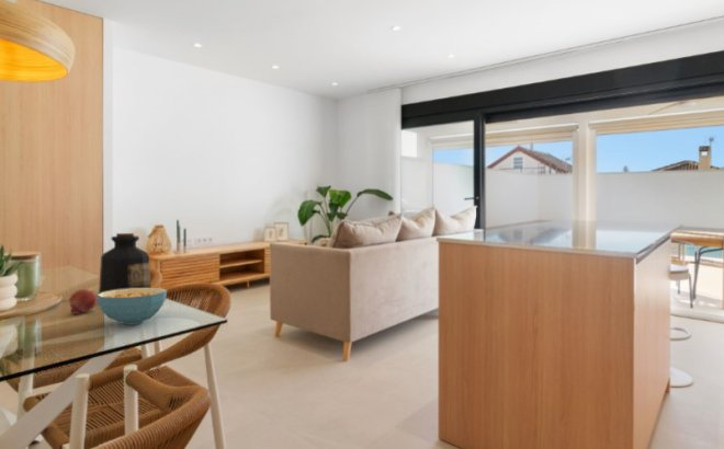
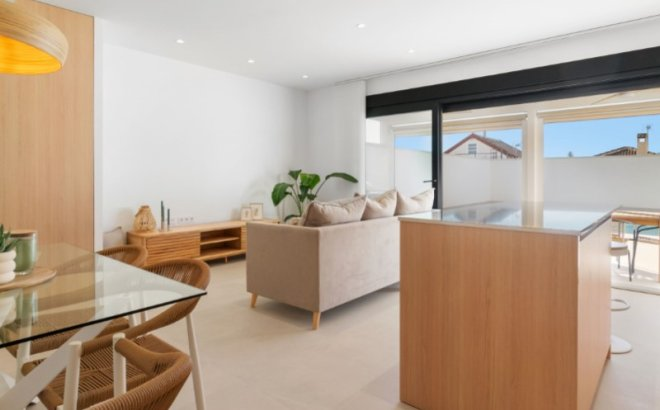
- fruit (82, 300)
- bottle (125, 264)
- cereal bowl (133, 307)
